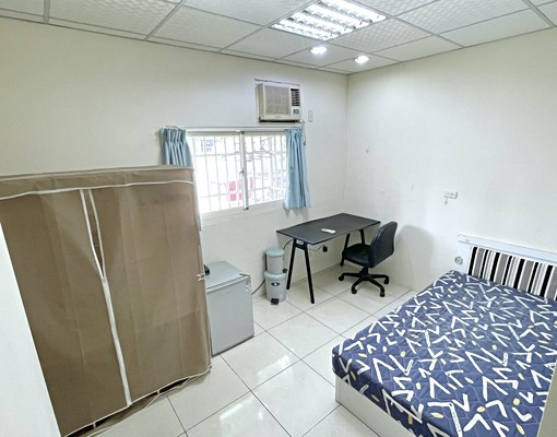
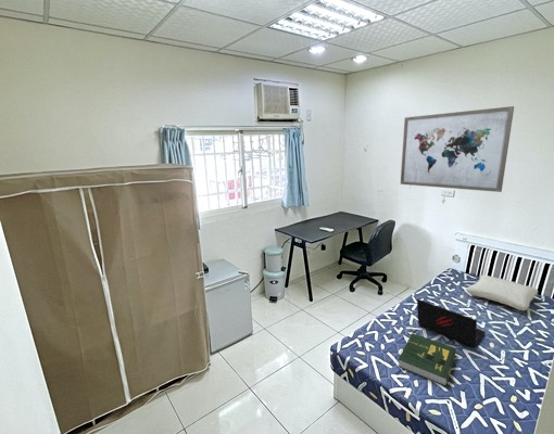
+ pillow (501, 291)
+ book (427, 357)
+ wall art (448, 151)
+ laptop (451, 316)
